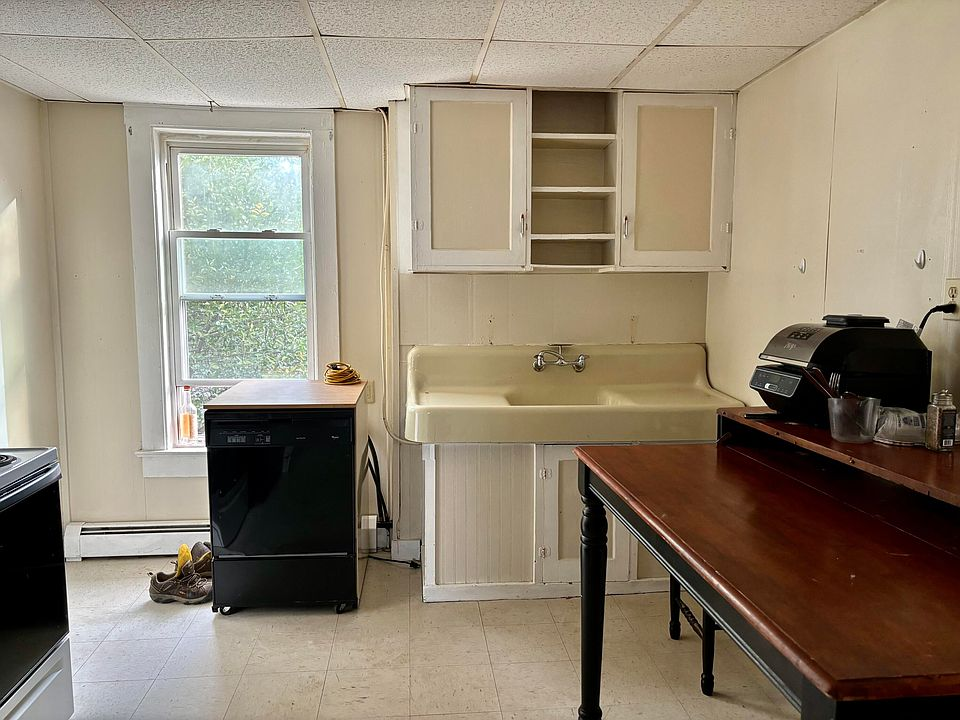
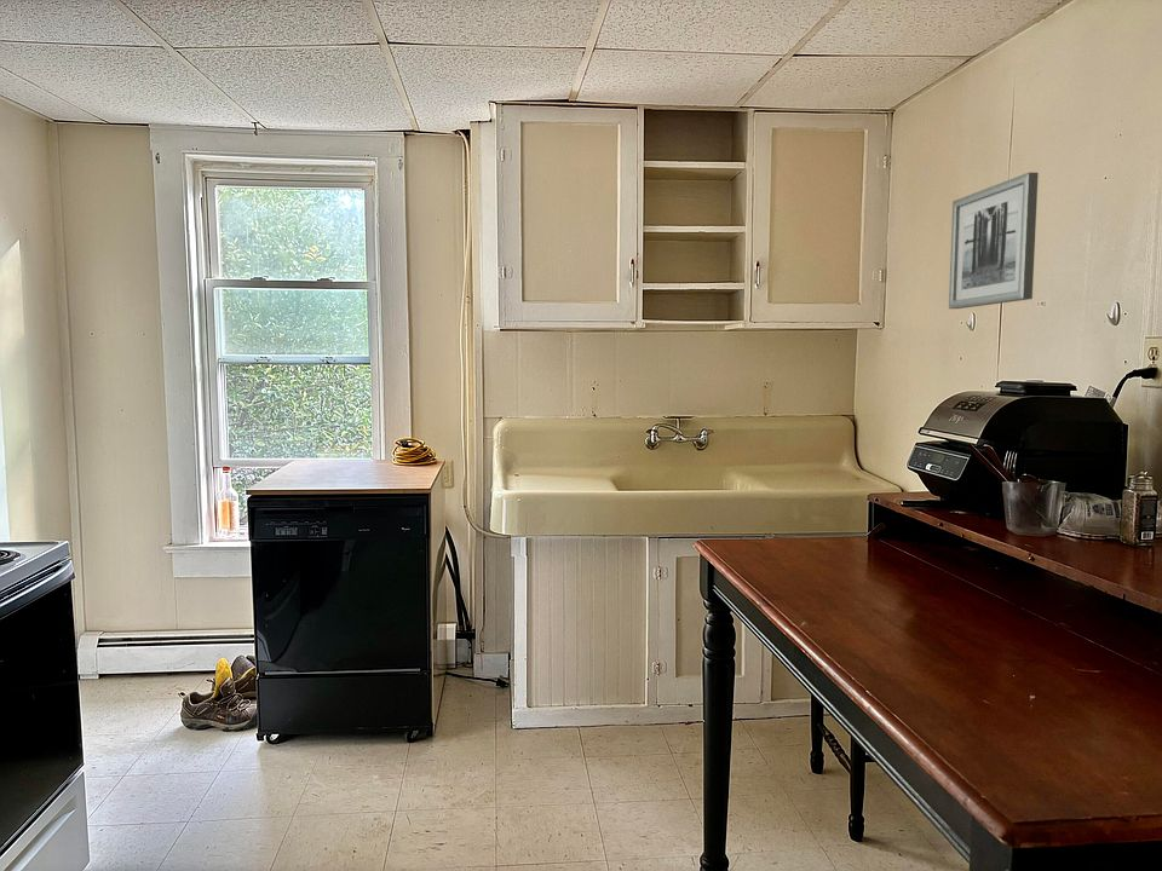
+ wall art (989, 246)
